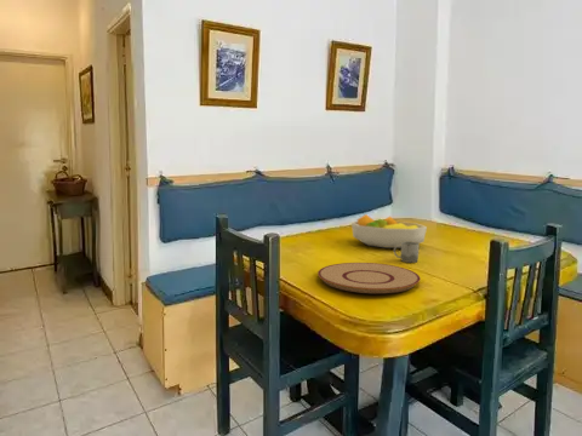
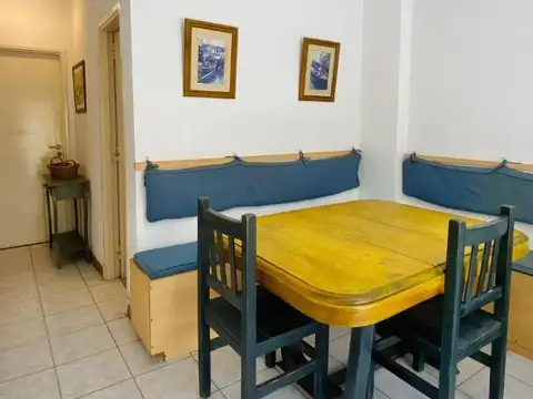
- cup (405, 251)
- fruit bowl (388, 229)
- plate (367, 276)
